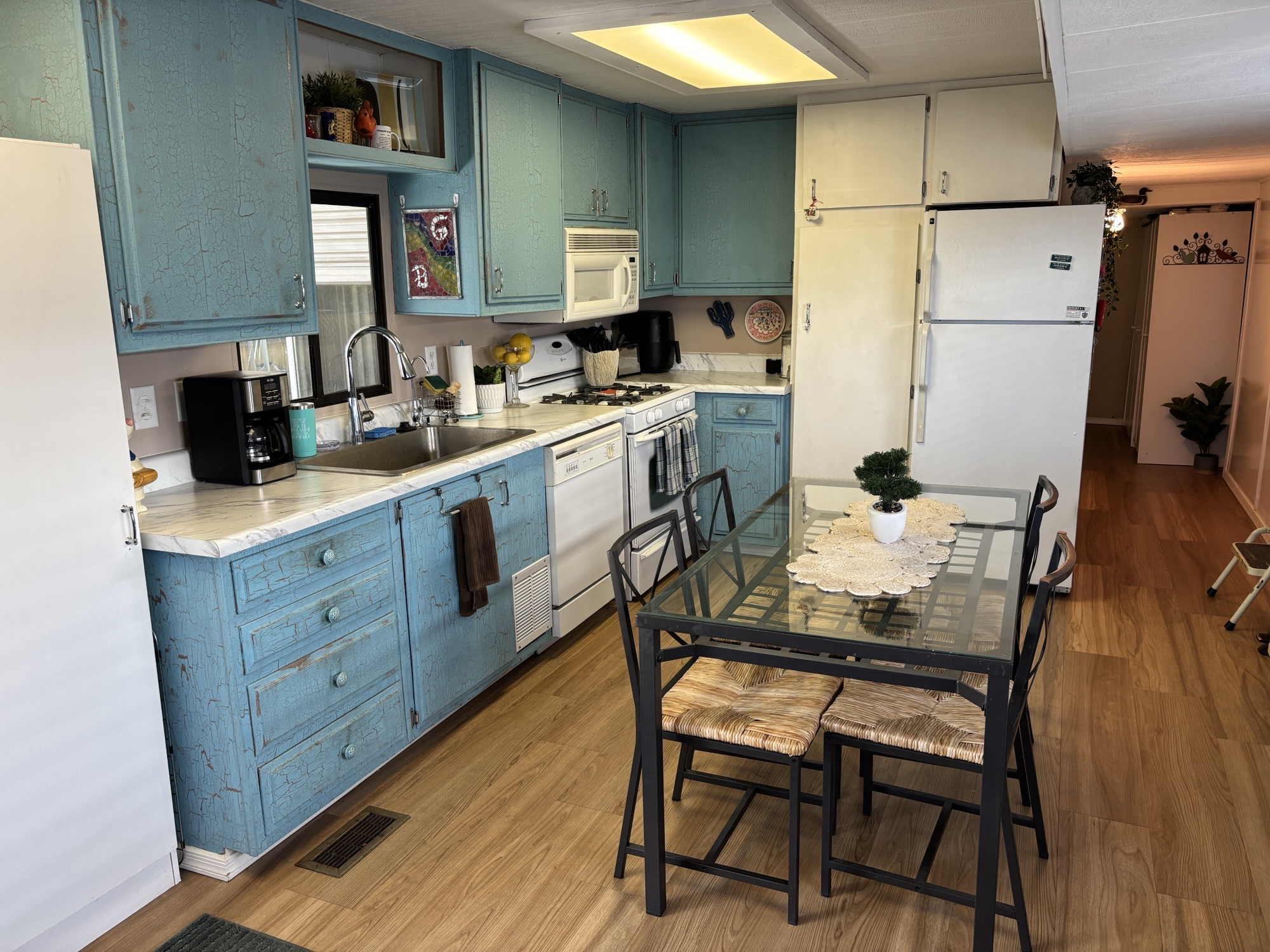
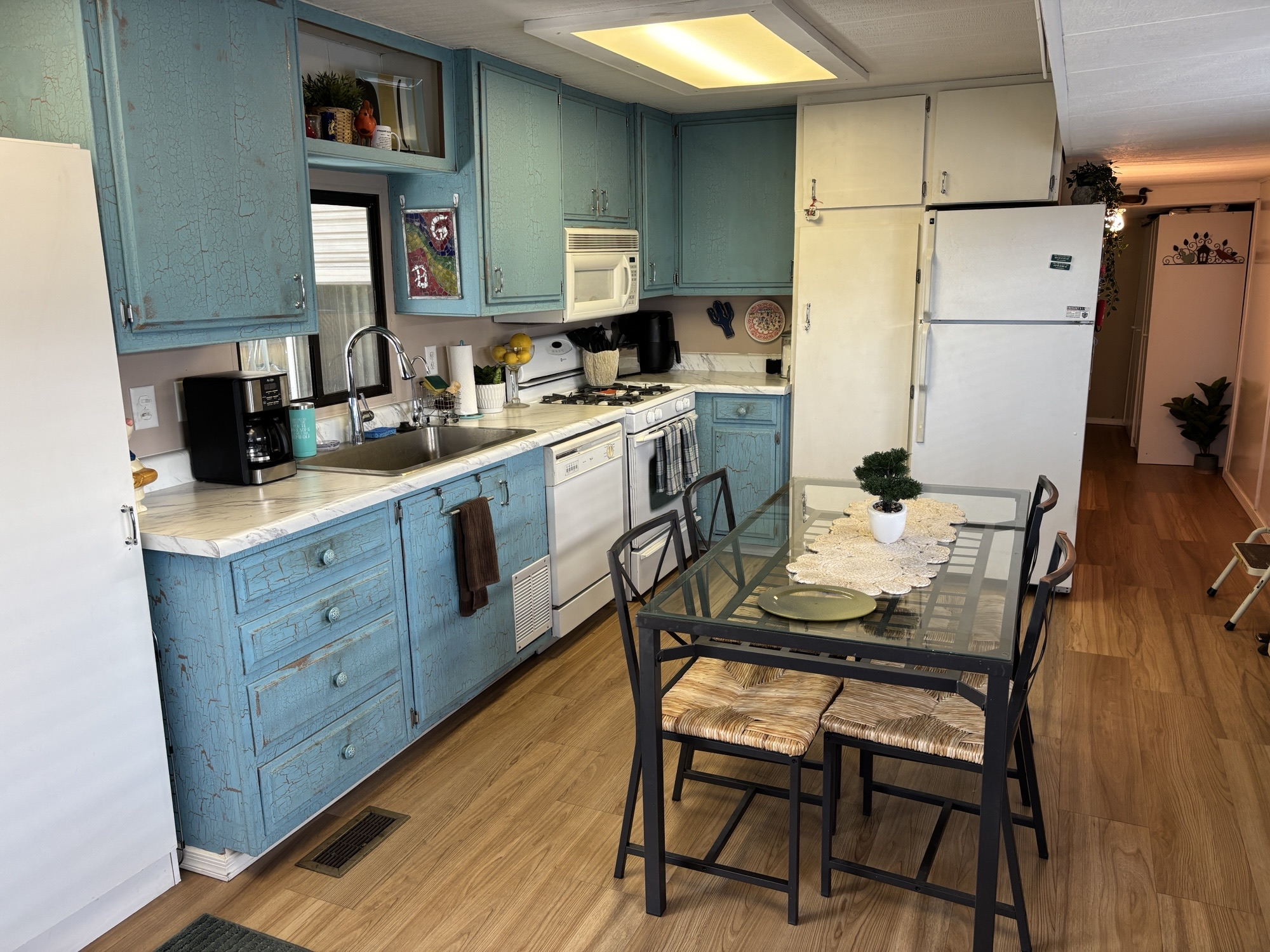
+ plate (816, 602)
